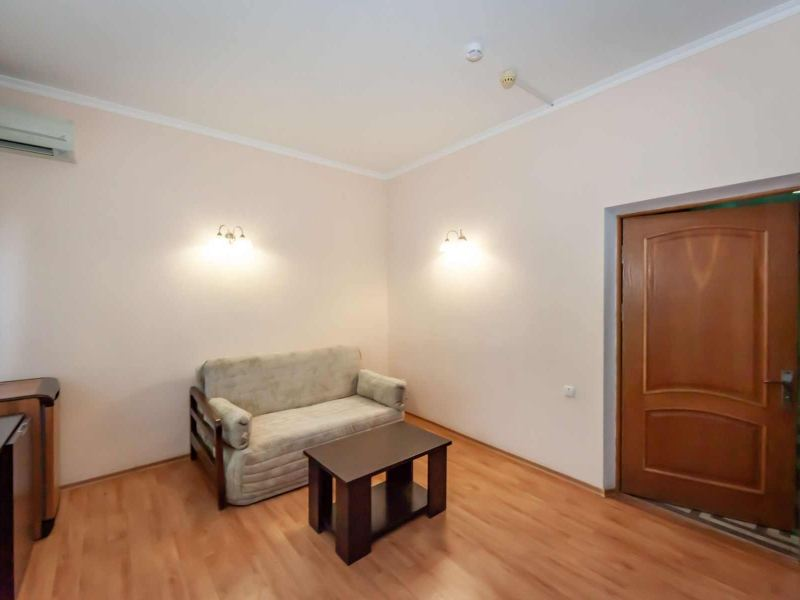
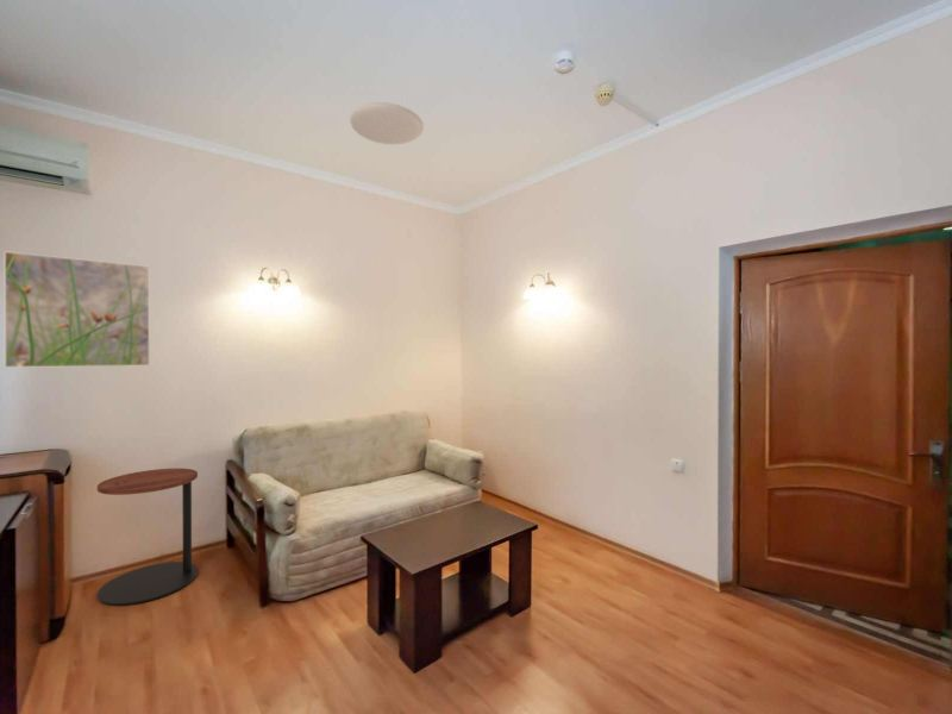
+ side table (183, 530)
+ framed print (82, 313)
+ ceiling light (387, 125)
